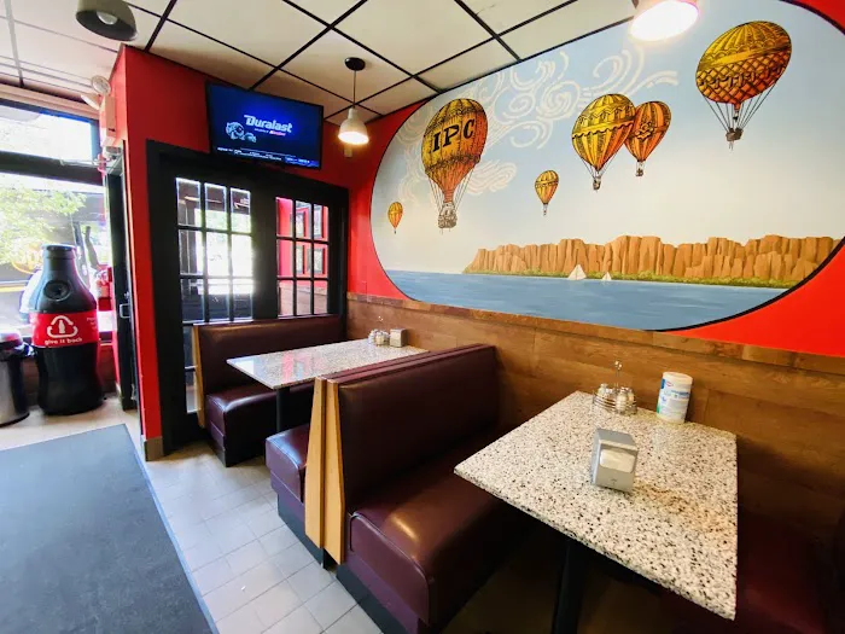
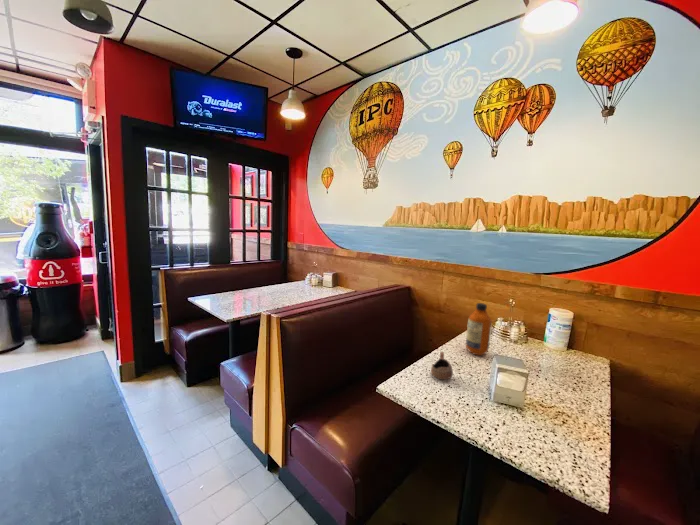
+ bottle (478, 328)
+ cup (443, 366)
